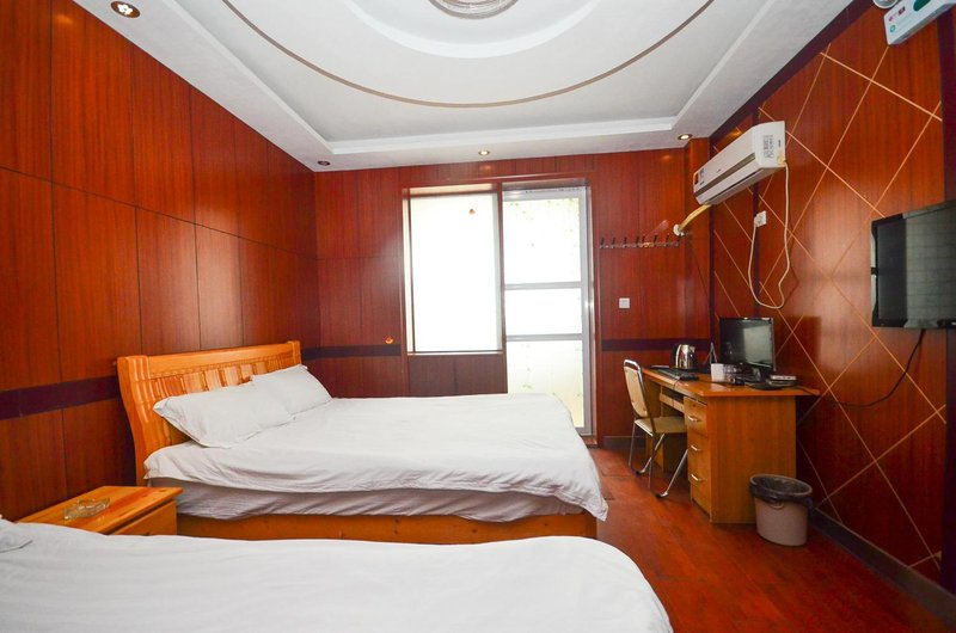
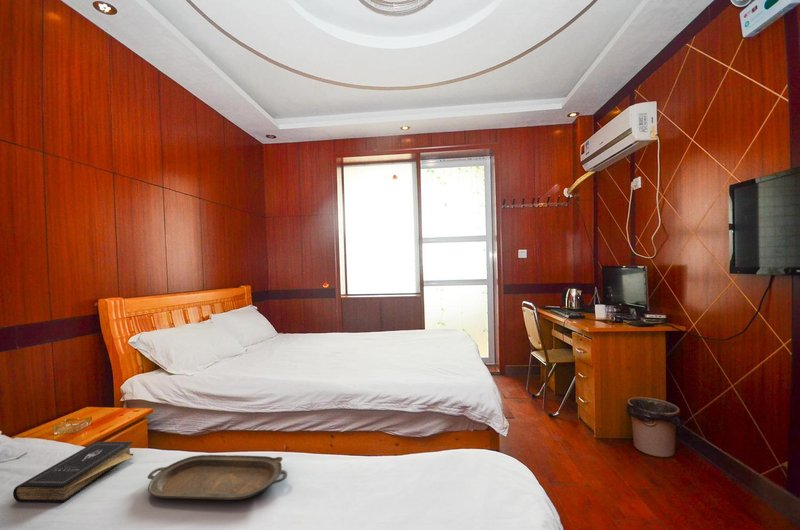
+ book (84, 468)
+ serving tray (217, 478)
